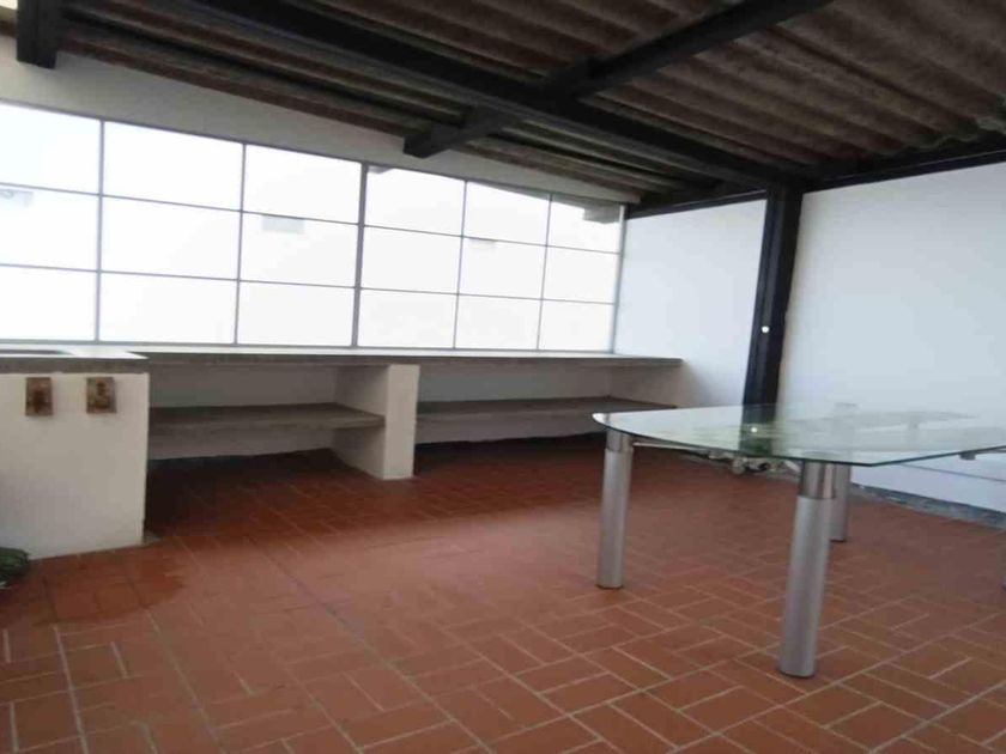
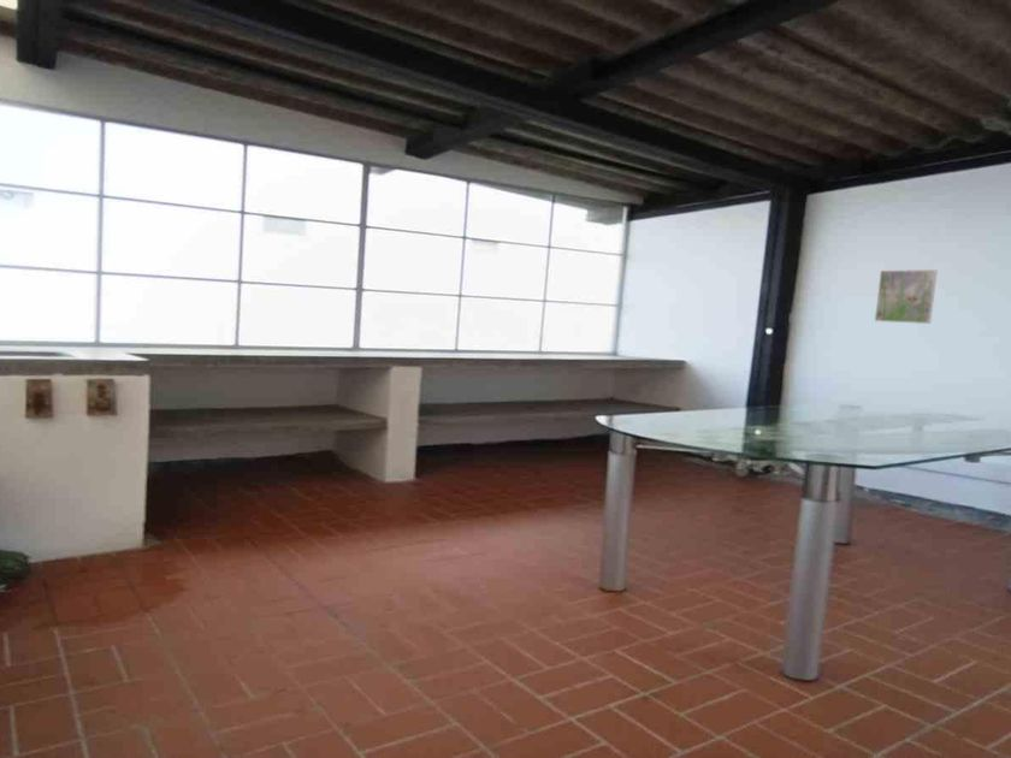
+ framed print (904, 296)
